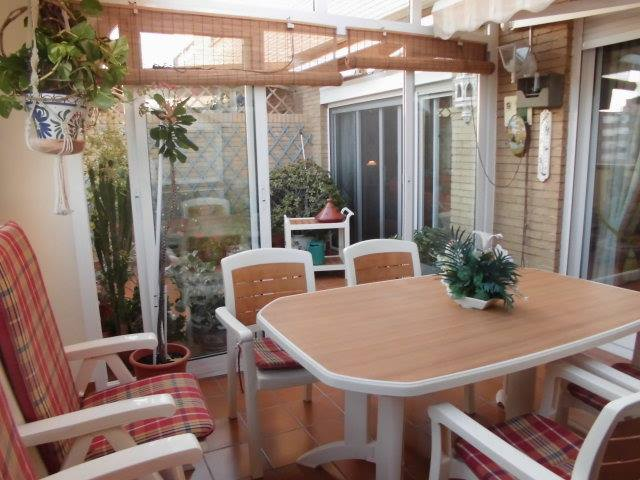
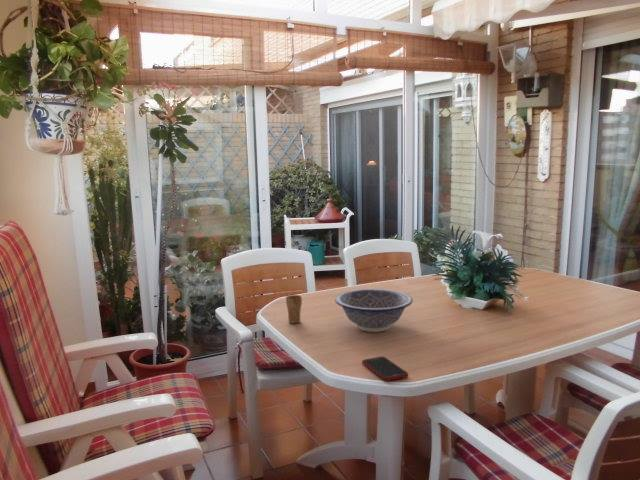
+ decorative bowl (373, 312)
+ cup (294, 306)
+ cell phone (384, 368)
